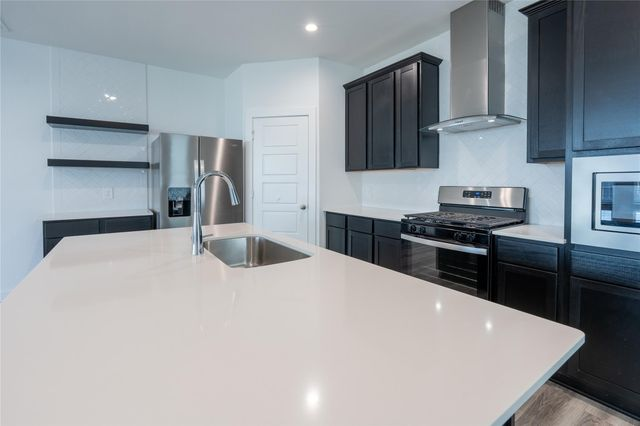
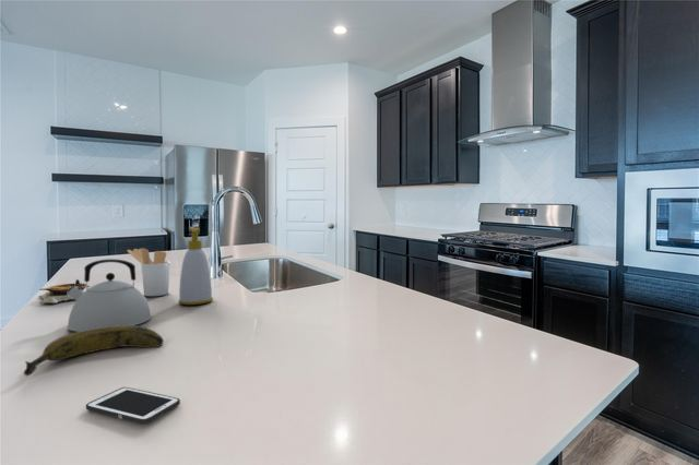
+ kettle (108, 290)
+ soup bowl (63, 291)
+ utensil holder (150, 270)
+ cell phone (133, 404)
+ soap bottle (194, 264)
+ banana (102, 346)
